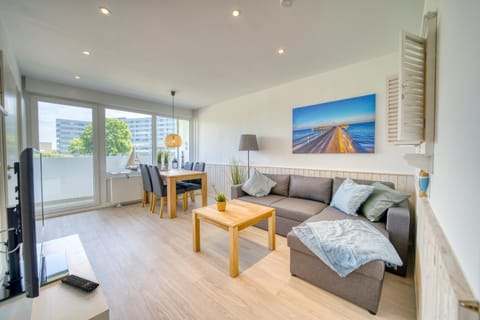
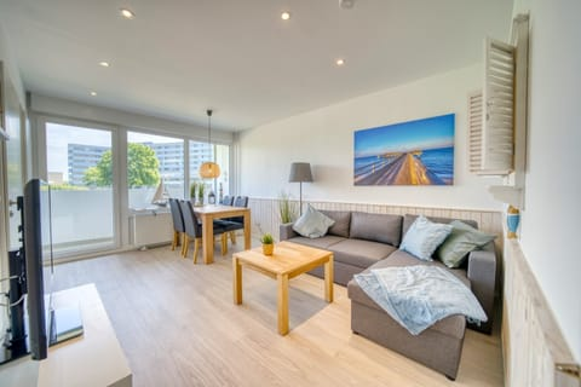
- remote control (79, 282)
